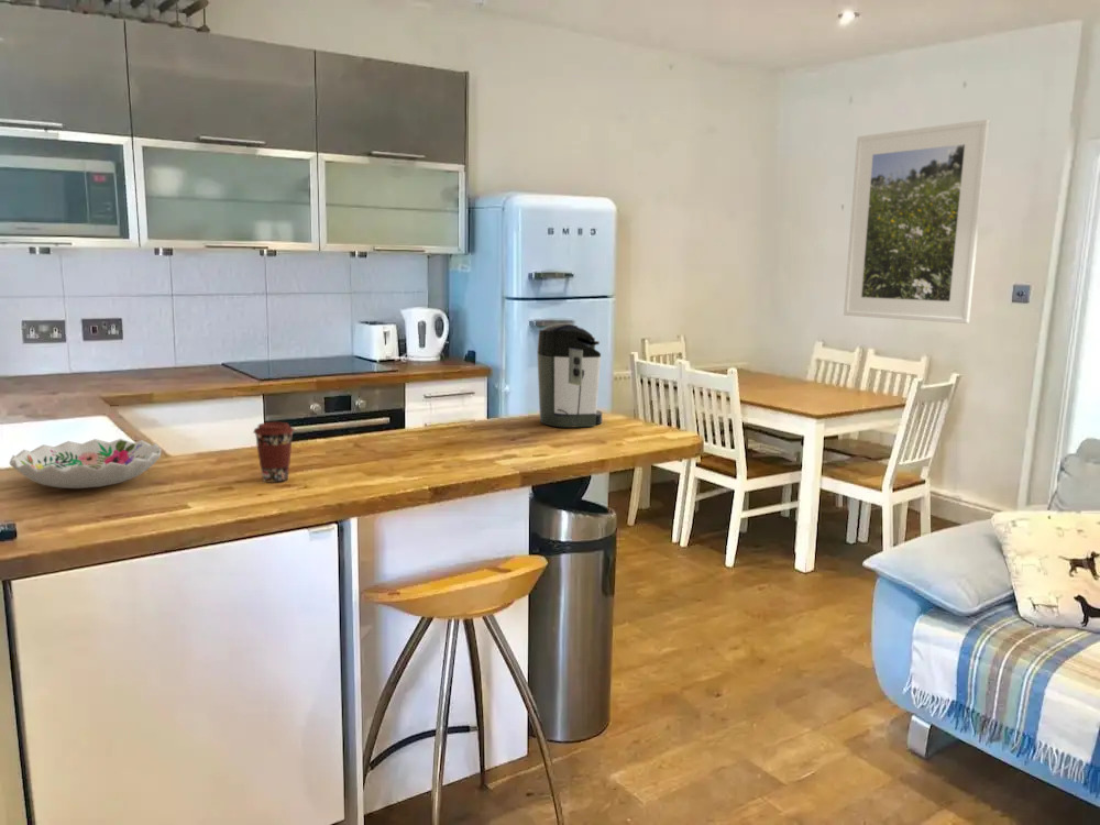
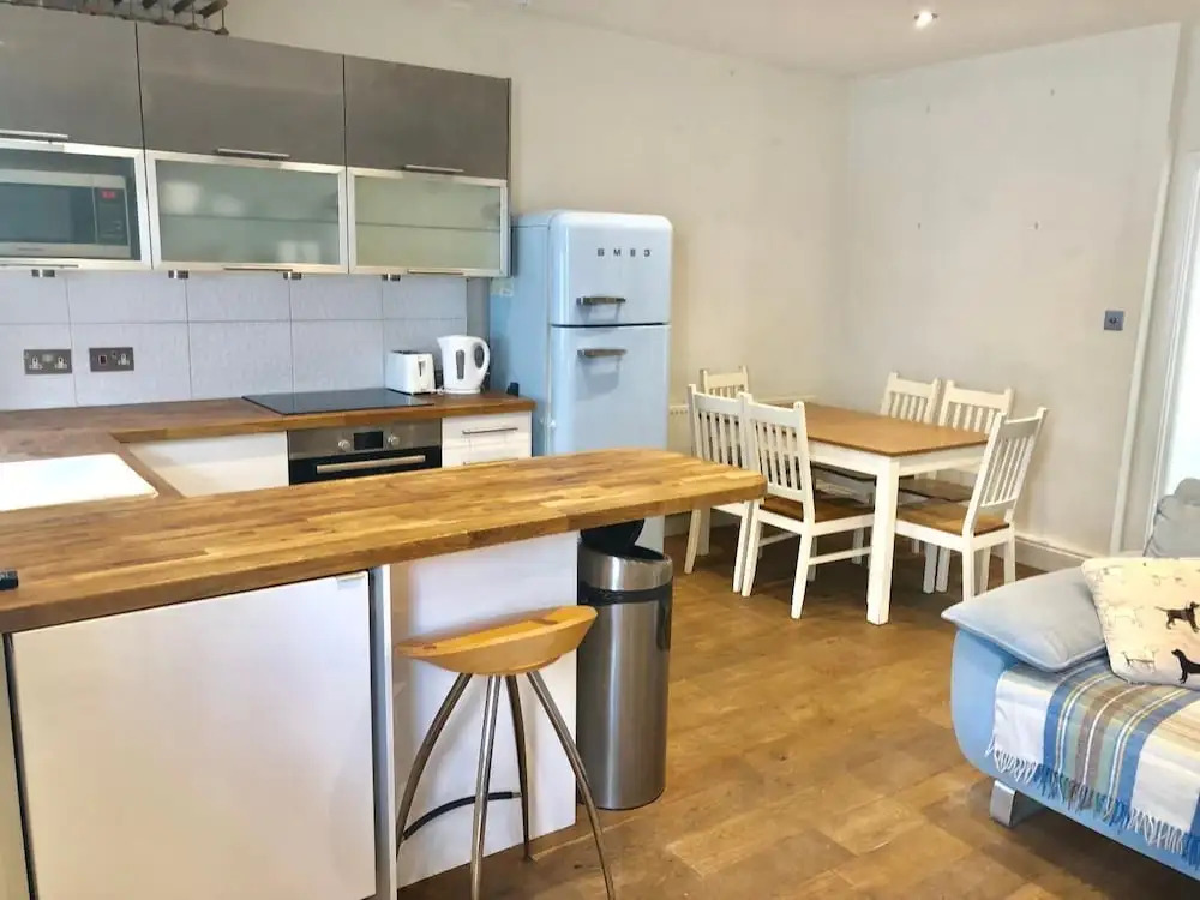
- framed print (910, 226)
- coffee maker (579, 375)
- coffee cup (274, 451)
- decorative bowl (89, 466)
